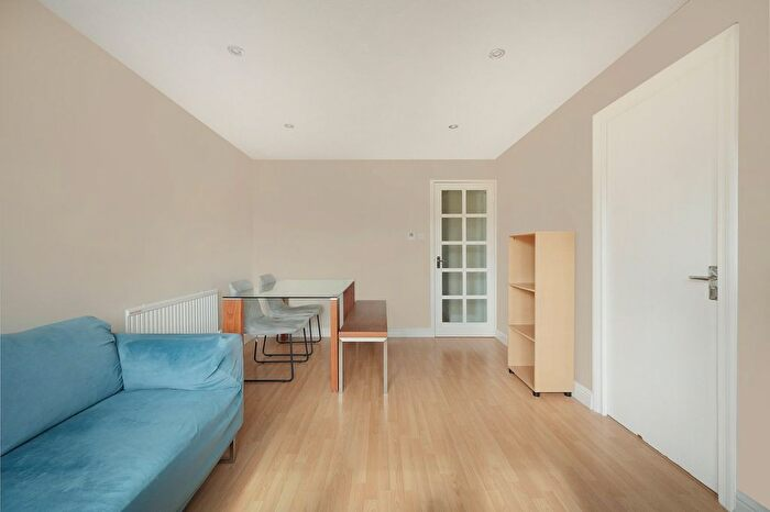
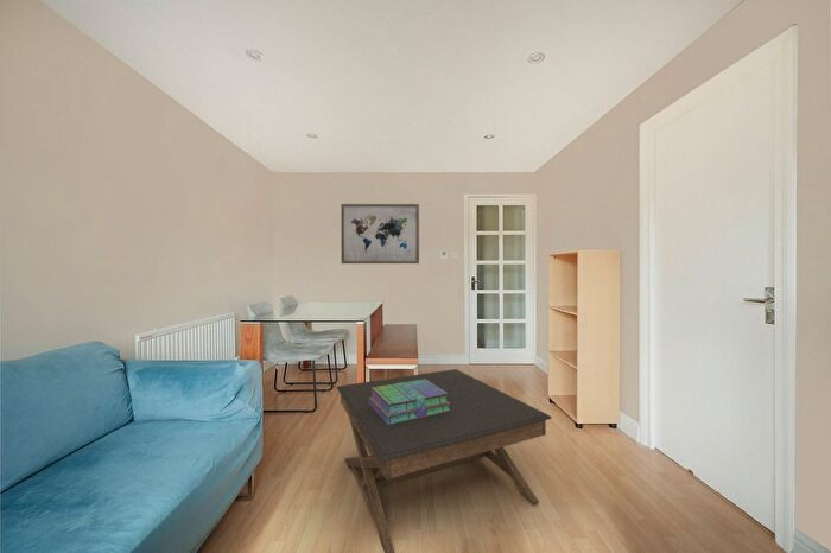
+ wall art (380, 234)
+ coffee table (431, 438)
+ stack of books (408, 398)
